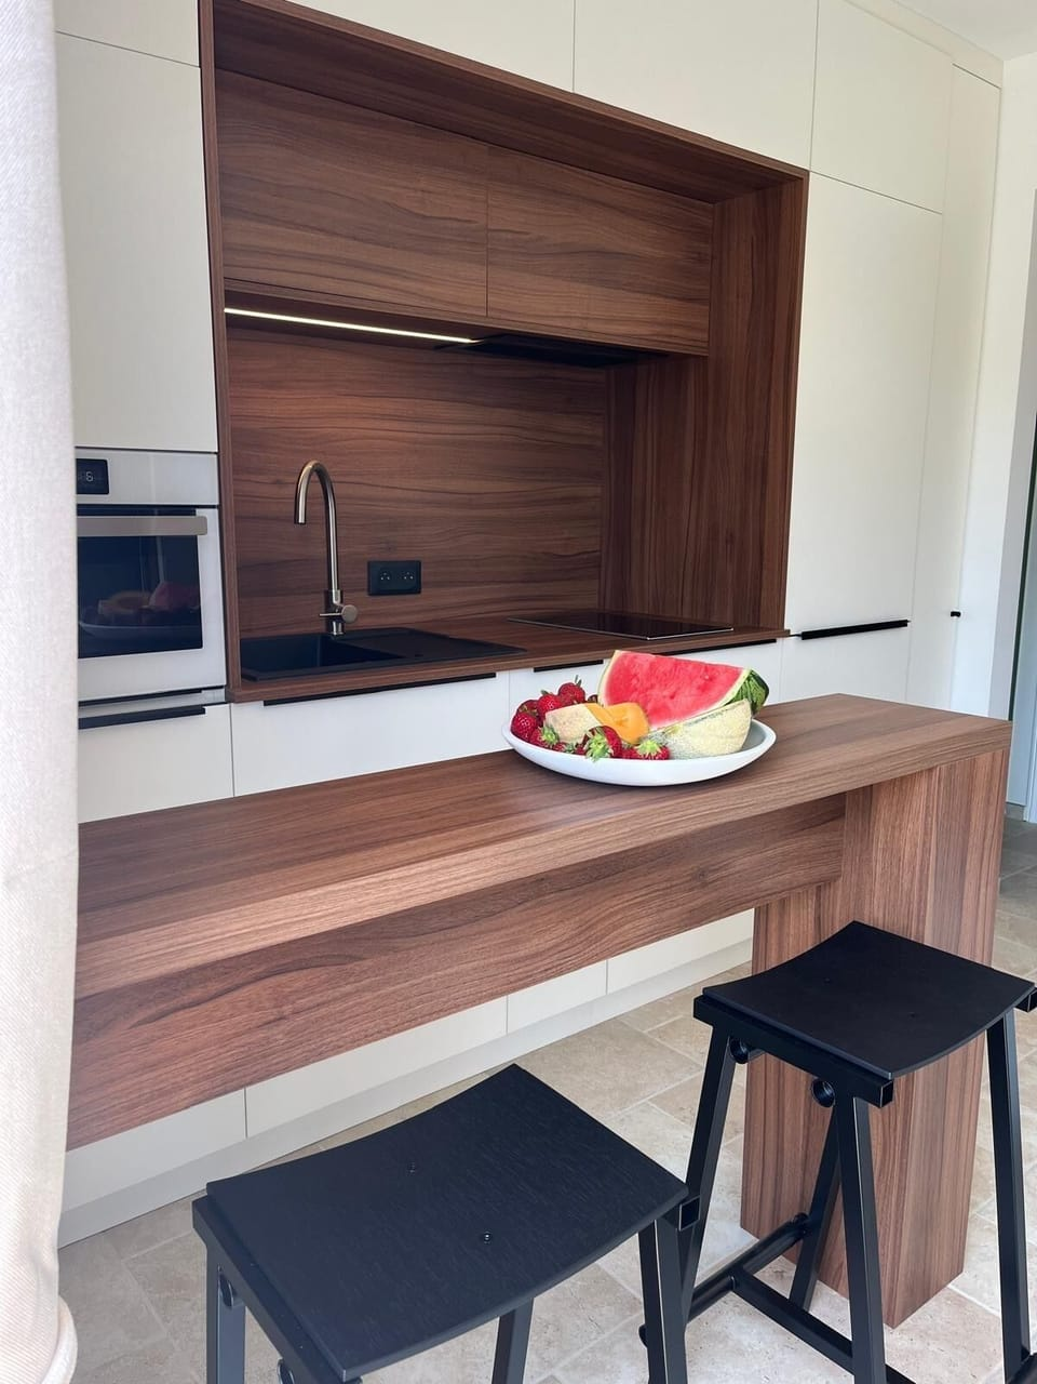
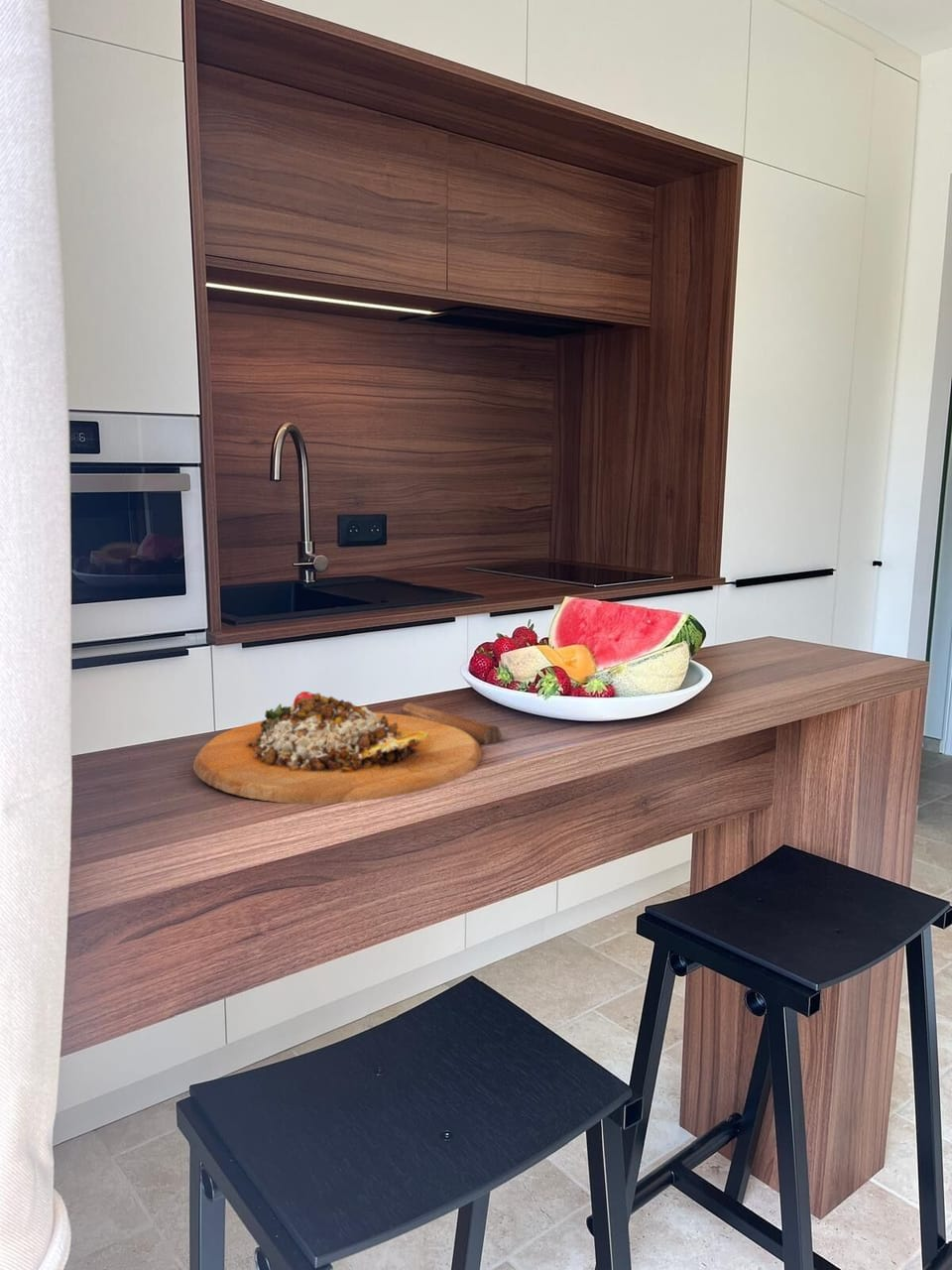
+ cutting board (353, 723)
